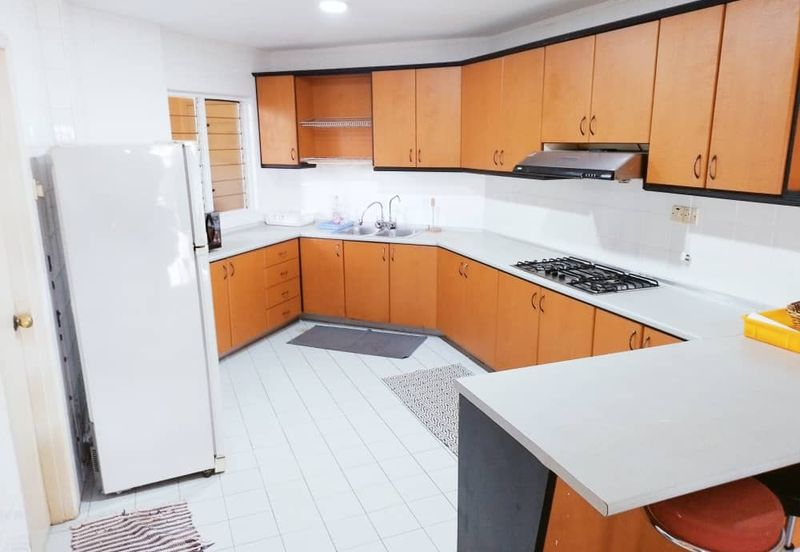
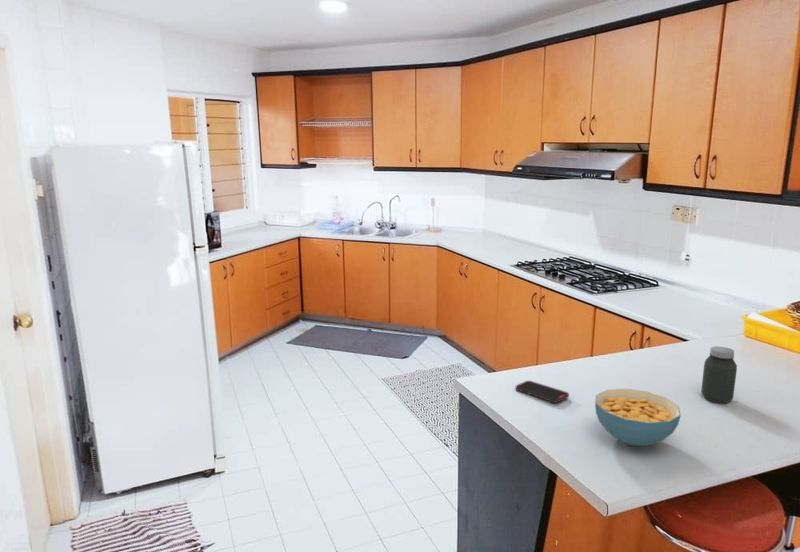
+ smartphone (541, 391)
+ jar (719, 374)
+ cereal bowl (635, 422)
